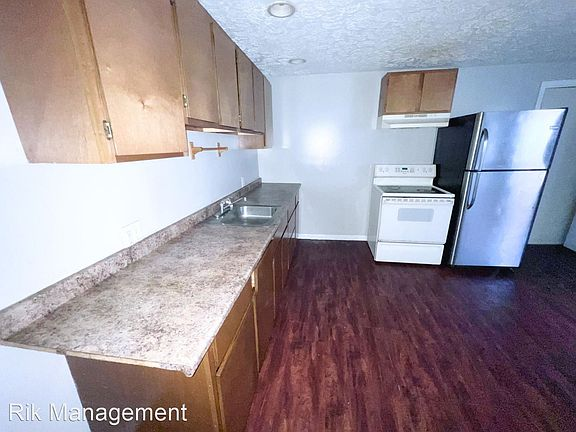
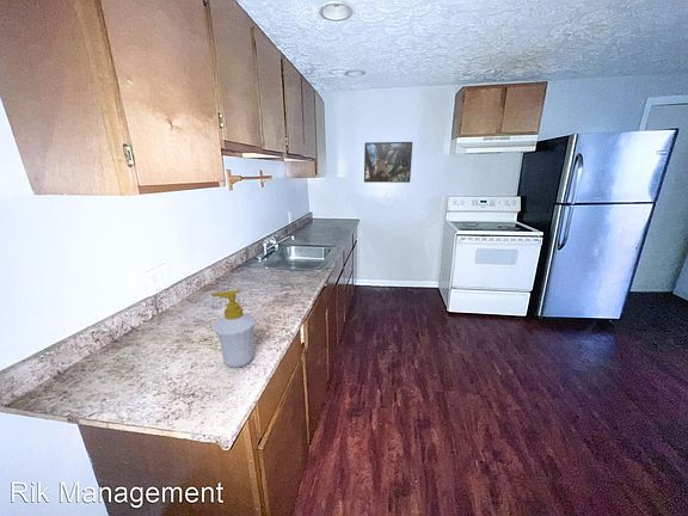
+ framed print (387, 162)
+ soap bottle (235, 326)
